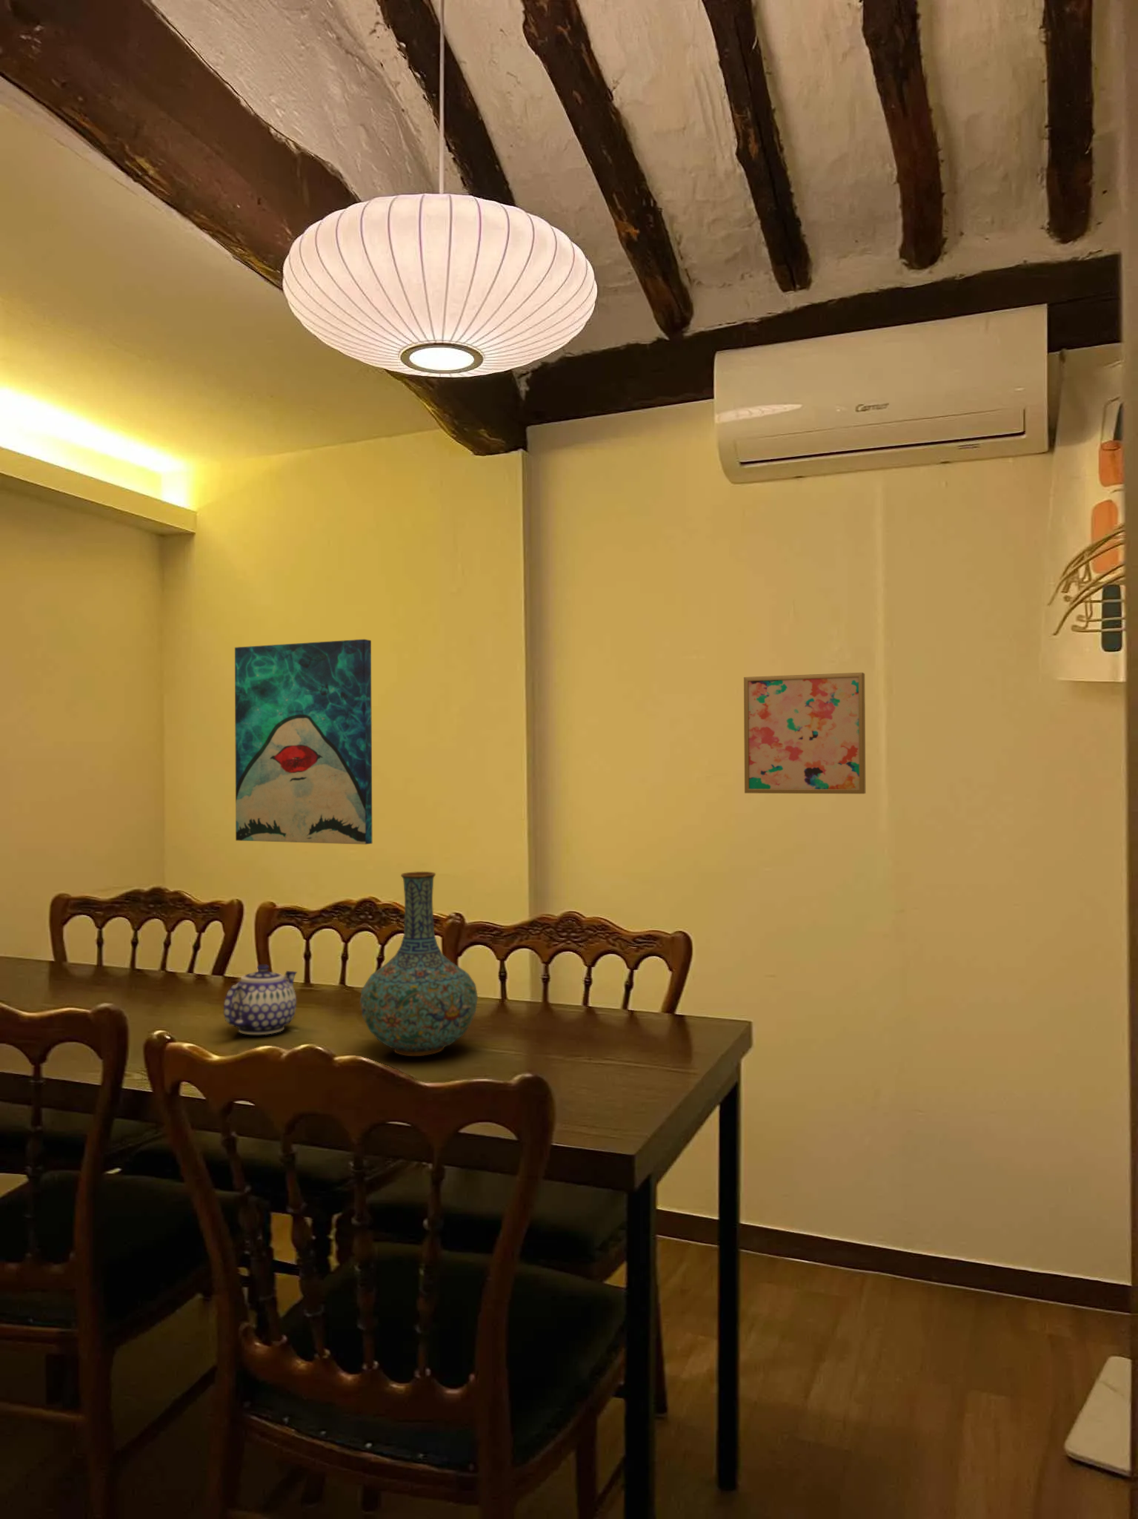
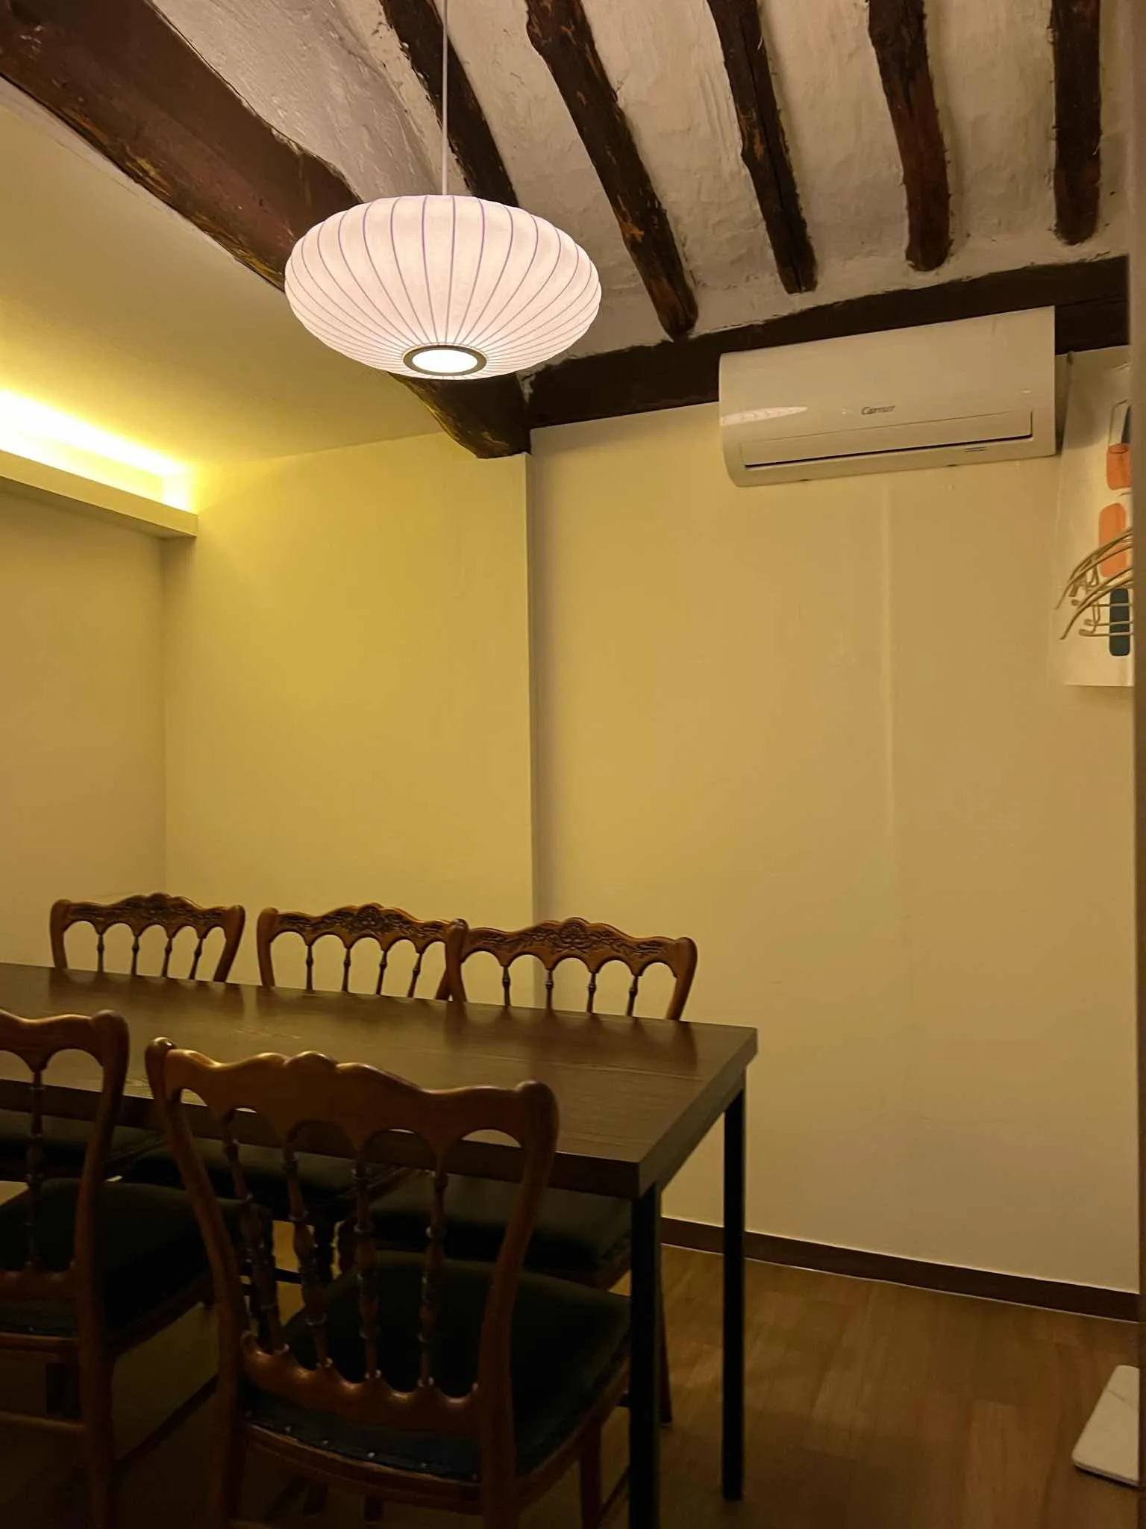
- wall art (301, 743)
- teapot (262, 996)
- wall art (803, 734)
- vase (418, 962)
